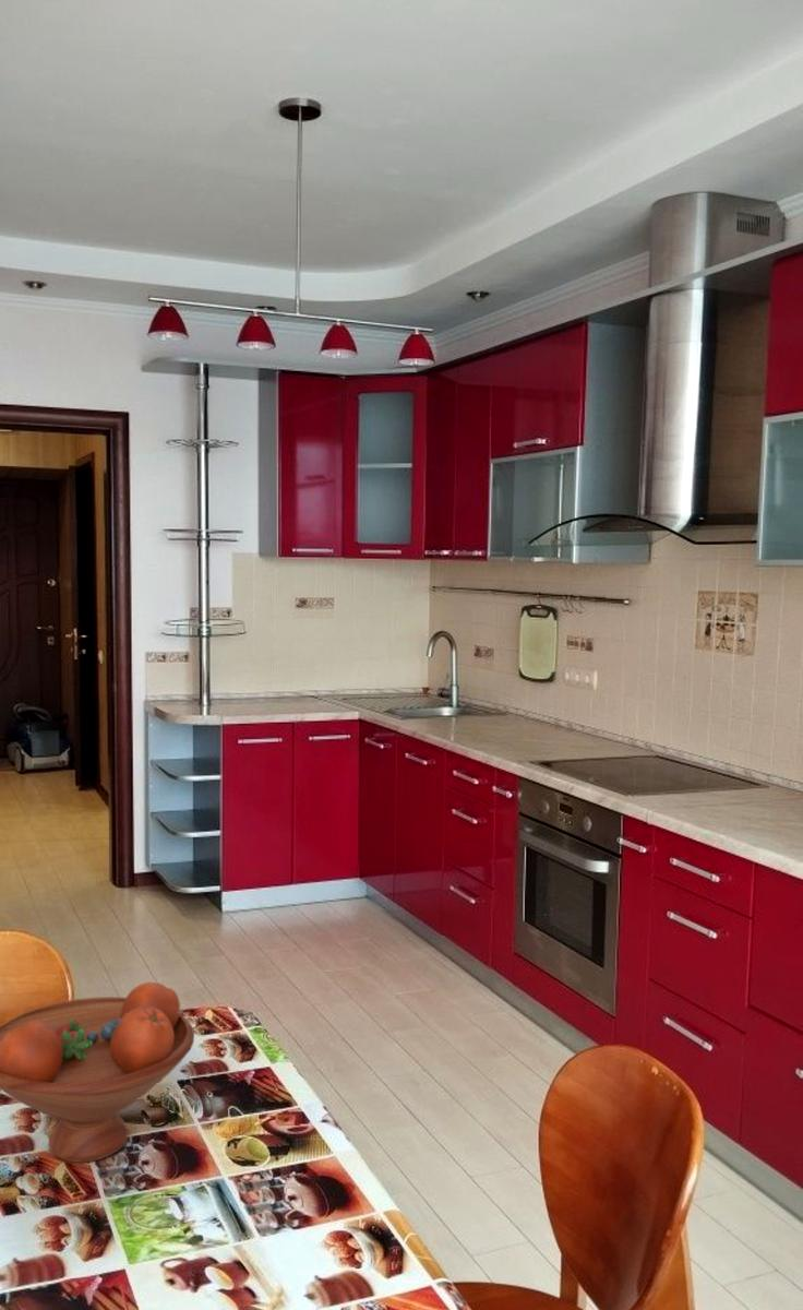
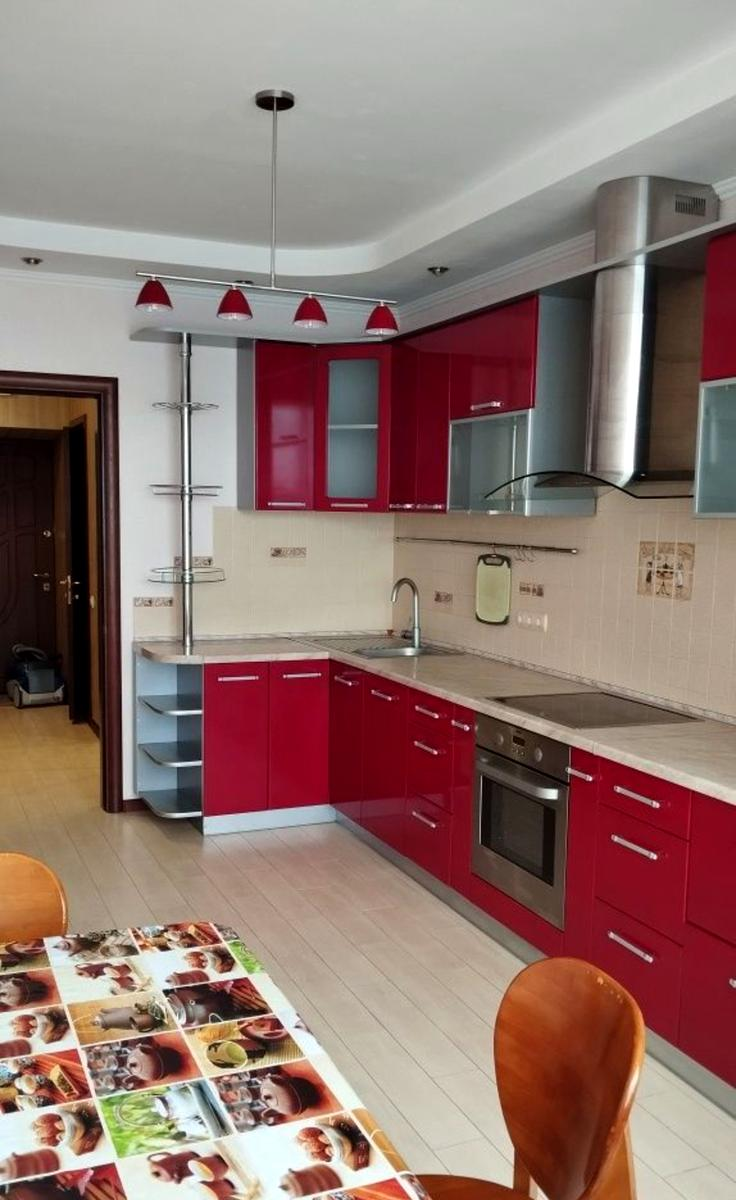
- fruit bowl (87, 1070)
